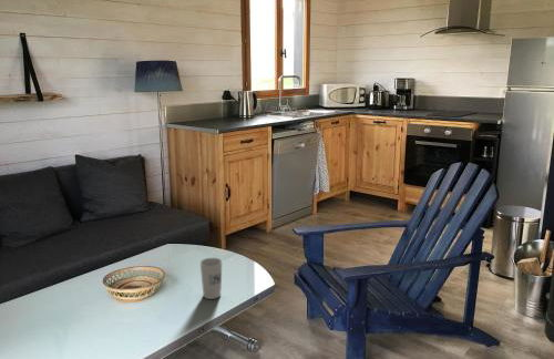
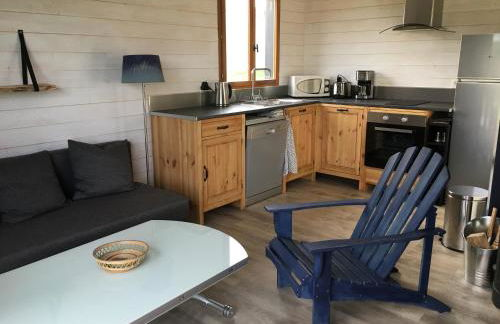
- cup (212, 278)
